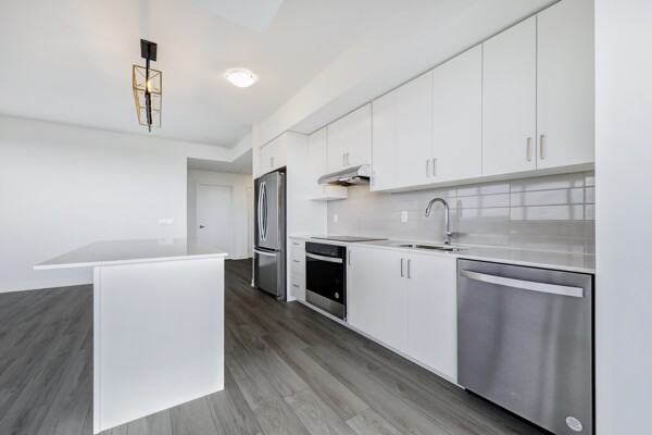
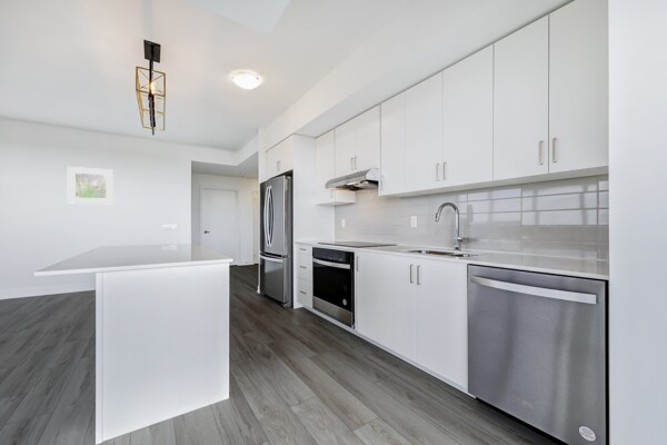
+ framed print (90, 186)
